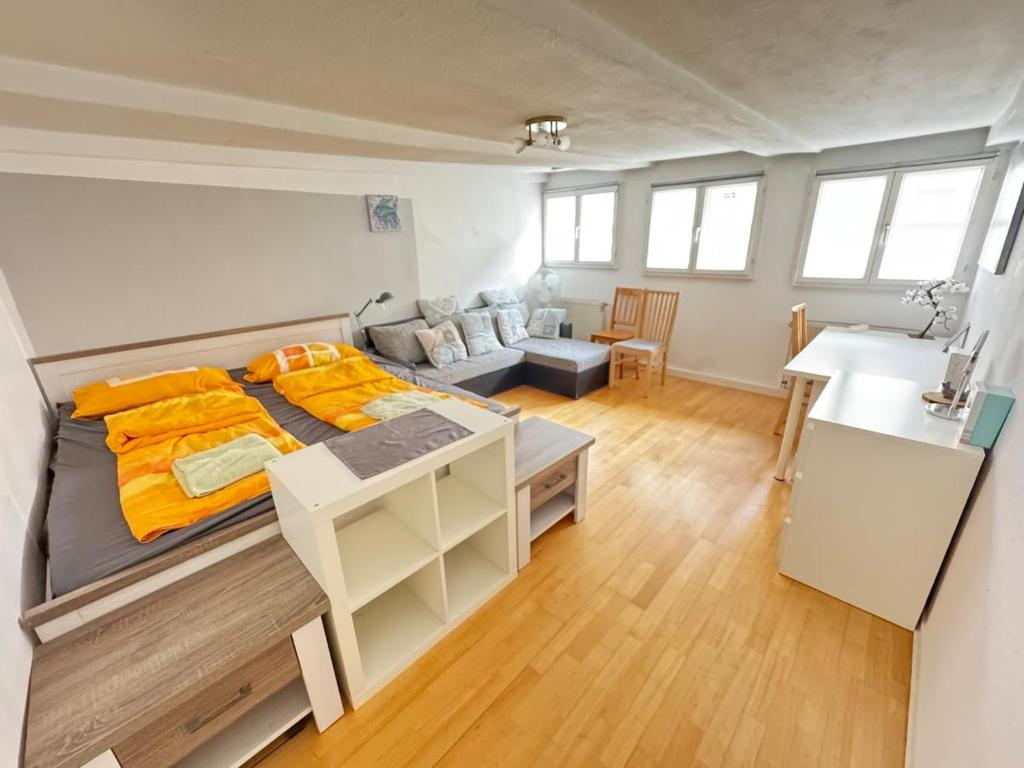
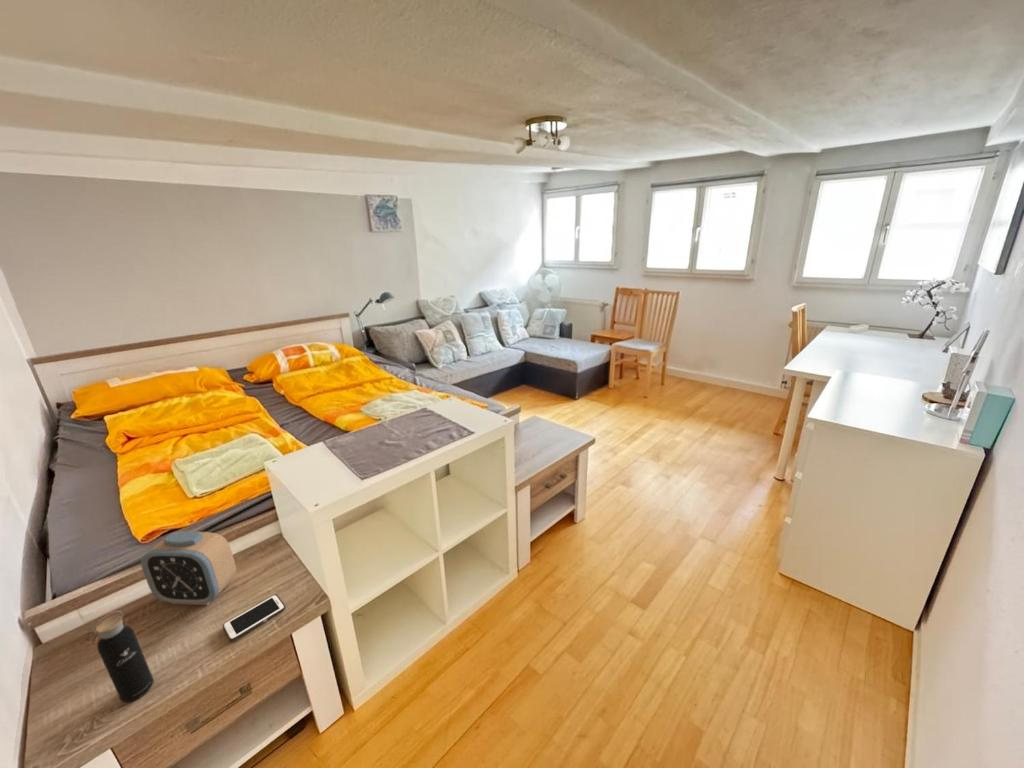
+ alarm clock (190, 567)
+ water bottle (122, 654)
+ cell phone (254, 616)
